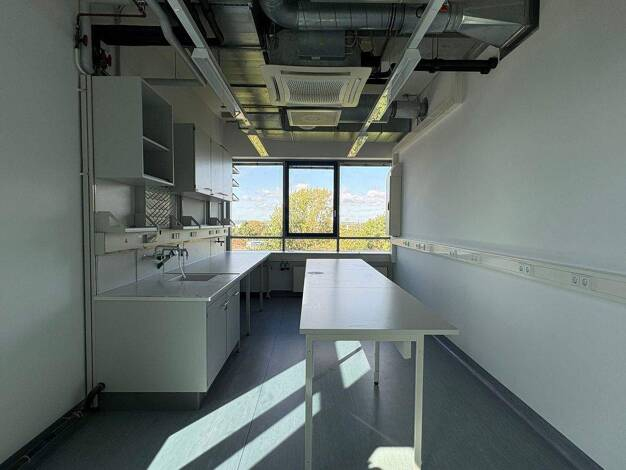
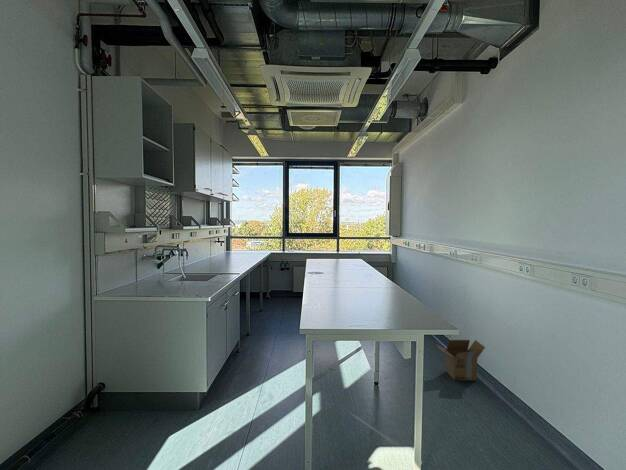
+ cardboard box (461, 360)
